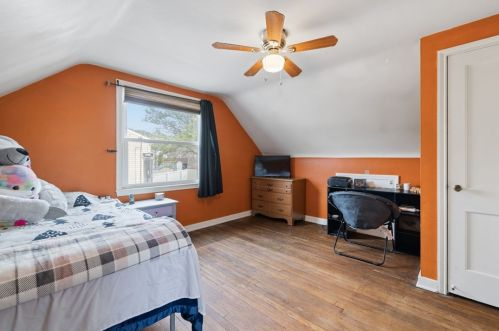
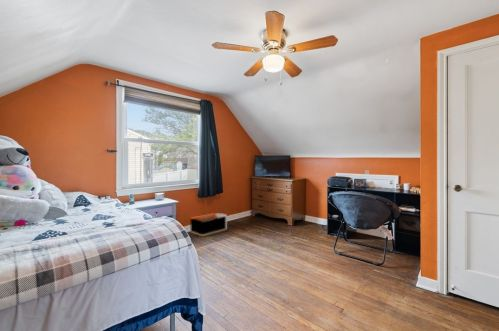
+ storage bin (210, 223)
